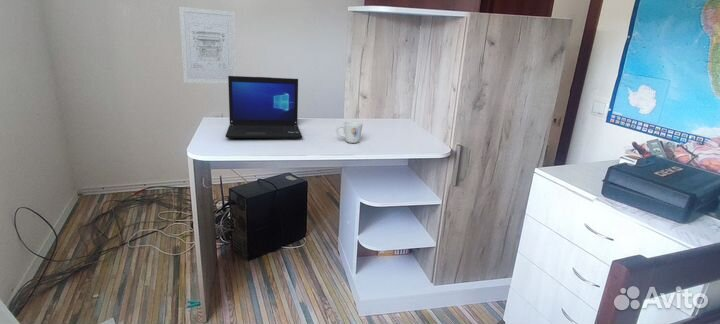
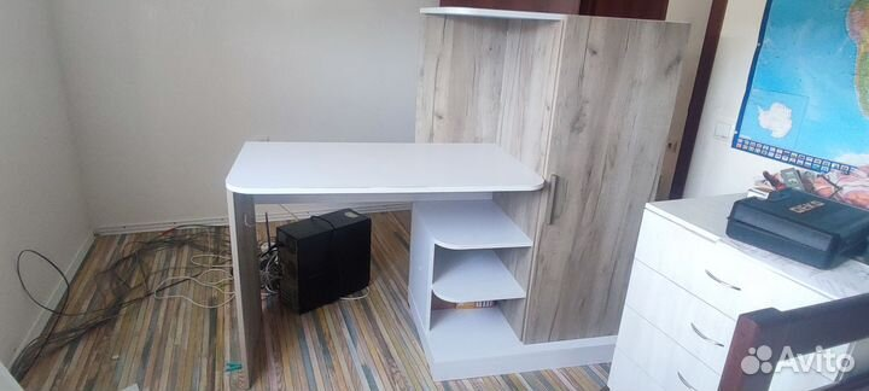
- wall art (209, 47)
- laptop (264, 106)
- mug (349, 132)
